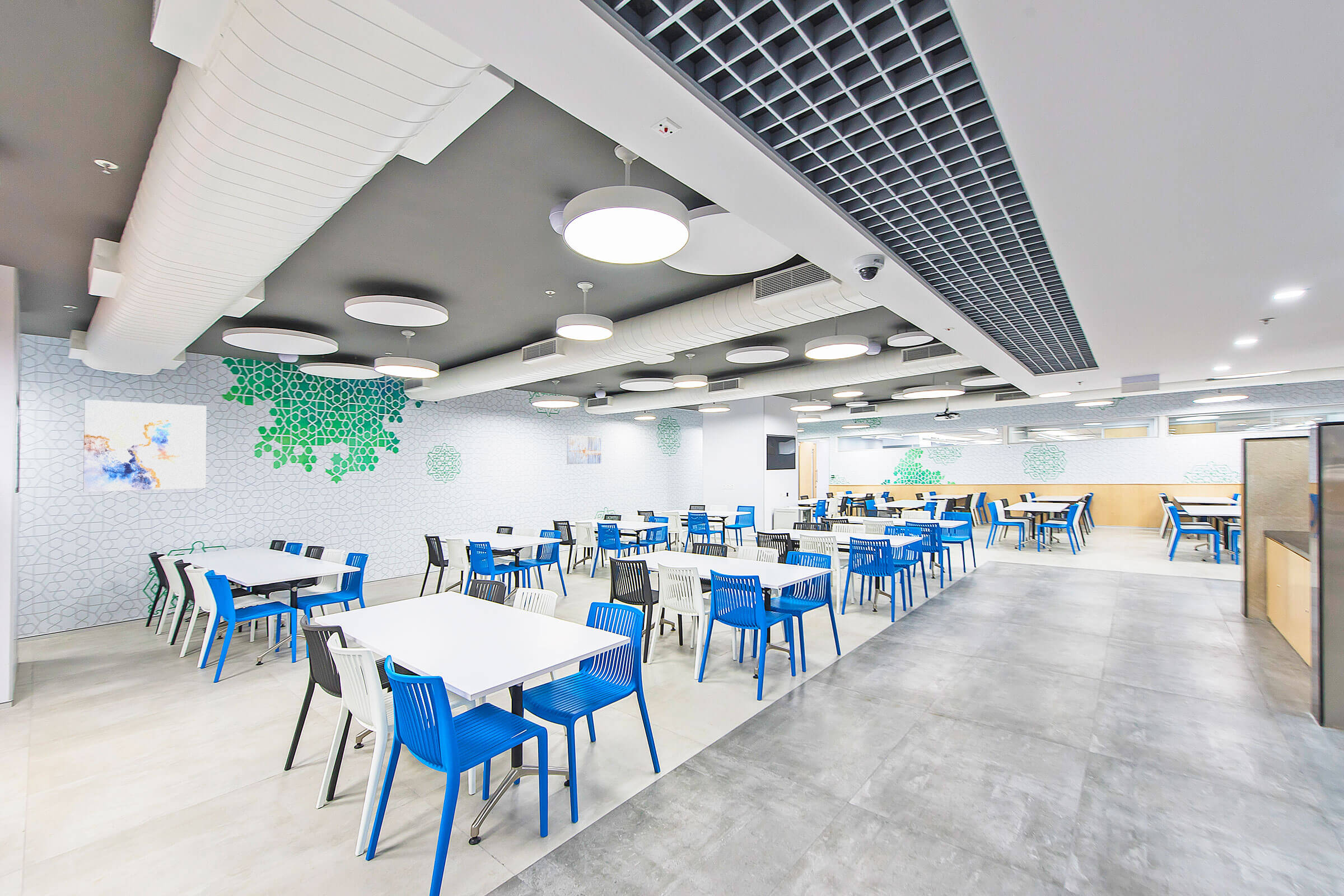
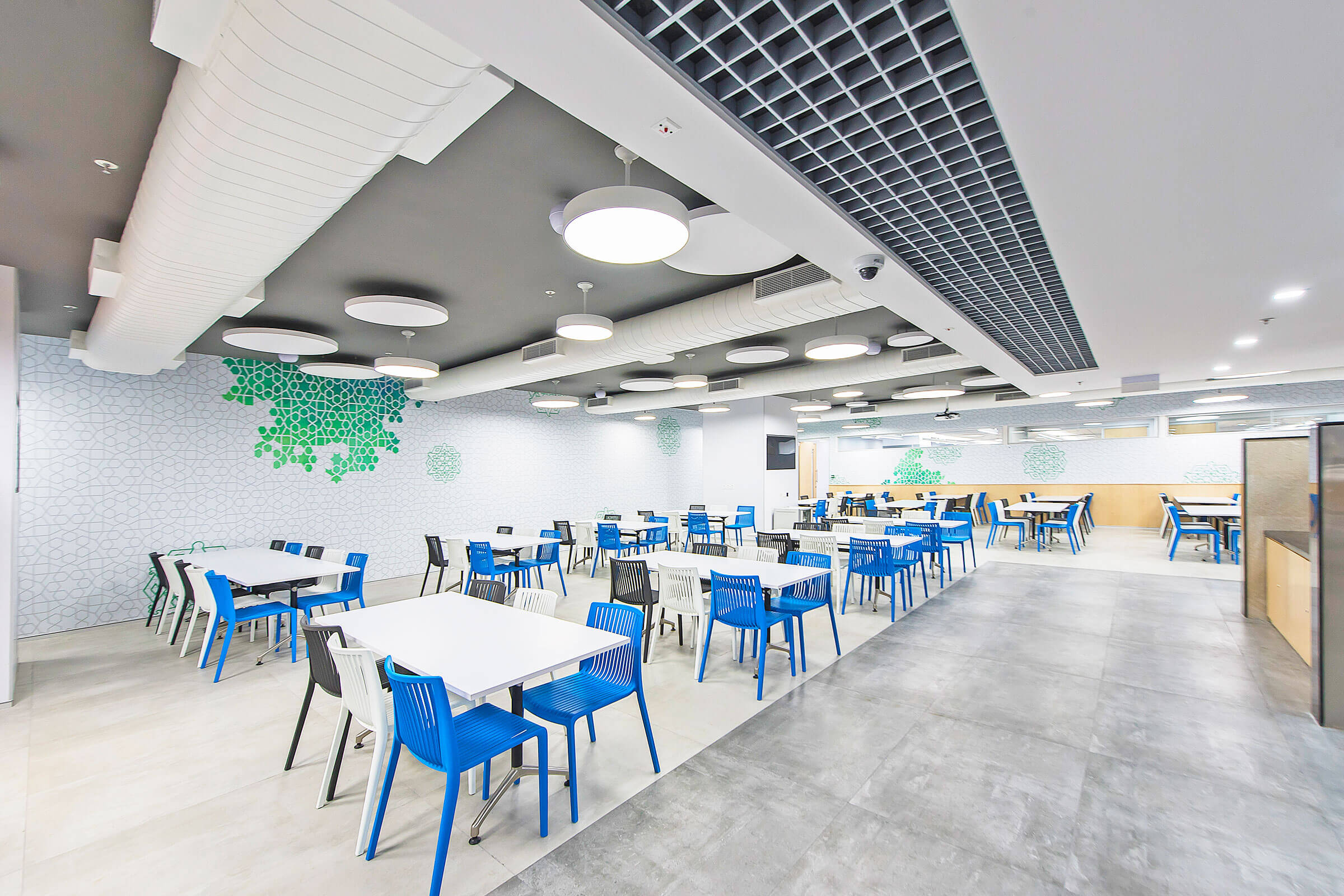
- wall art (584, 450)
- wall art (148, 446)
